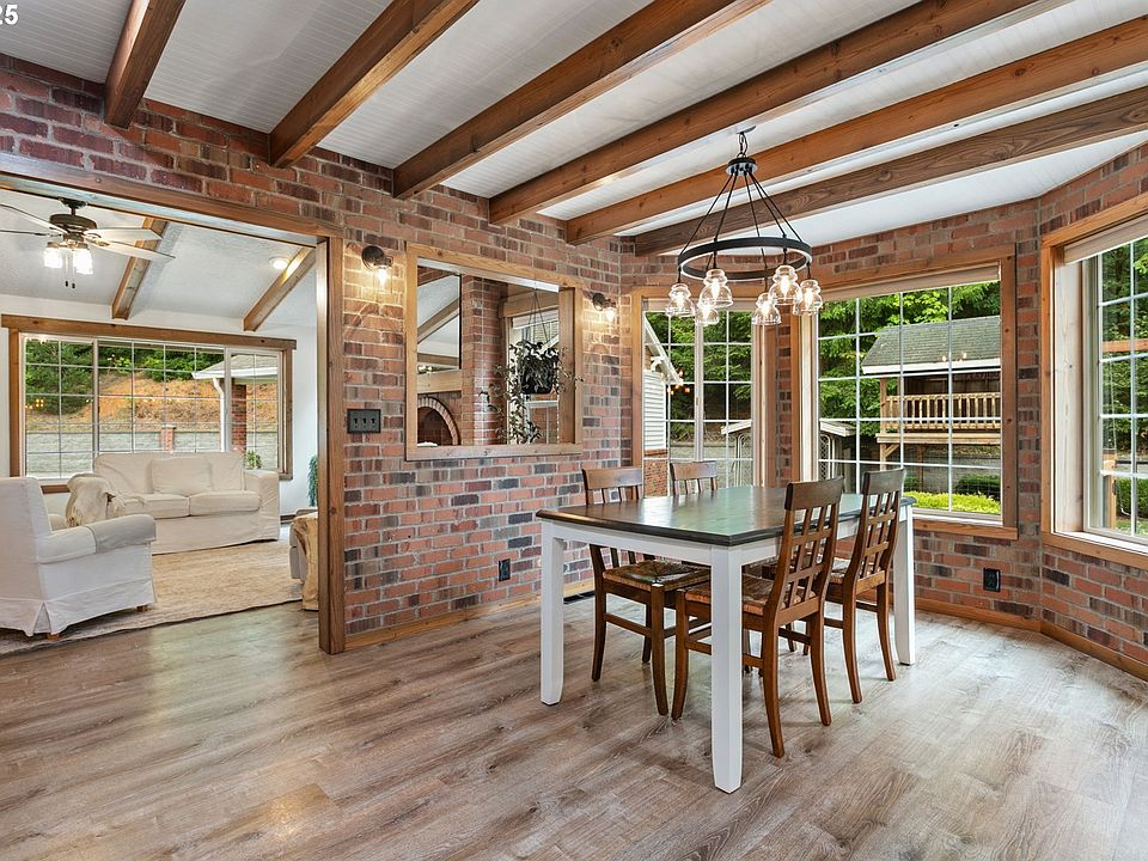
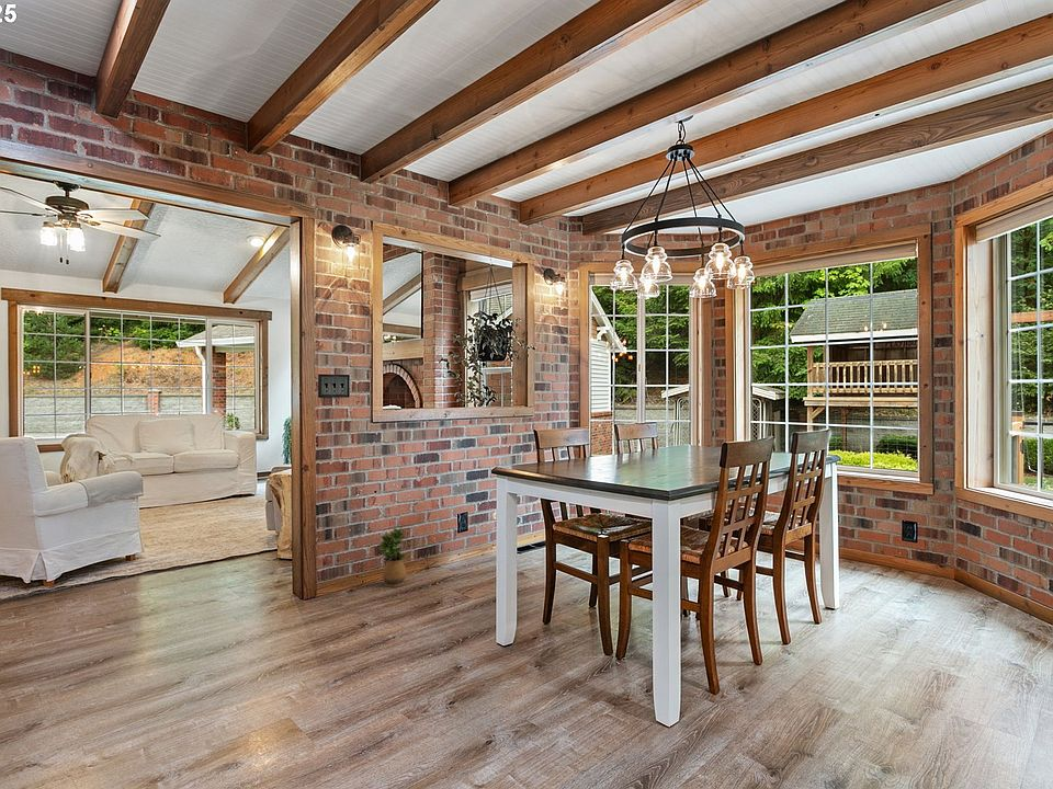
+ potted plant (390, 556)
